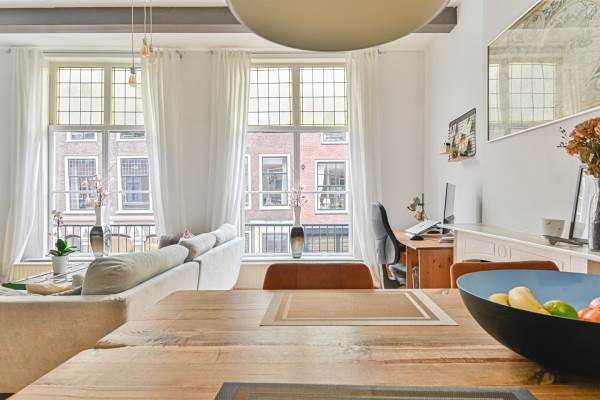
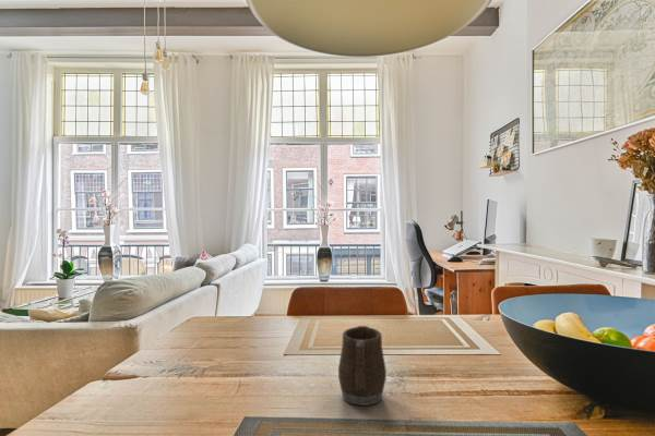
+ mug (361, 365)
